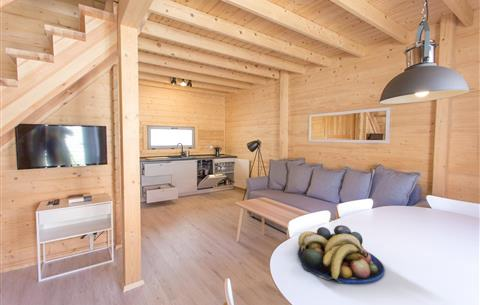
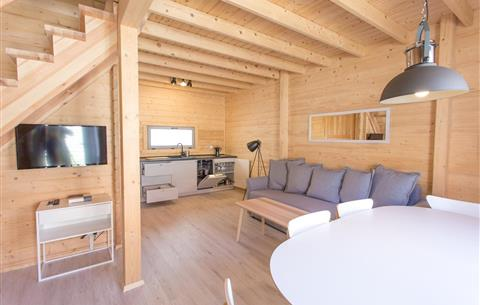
- fruit bowl (338, 246)
